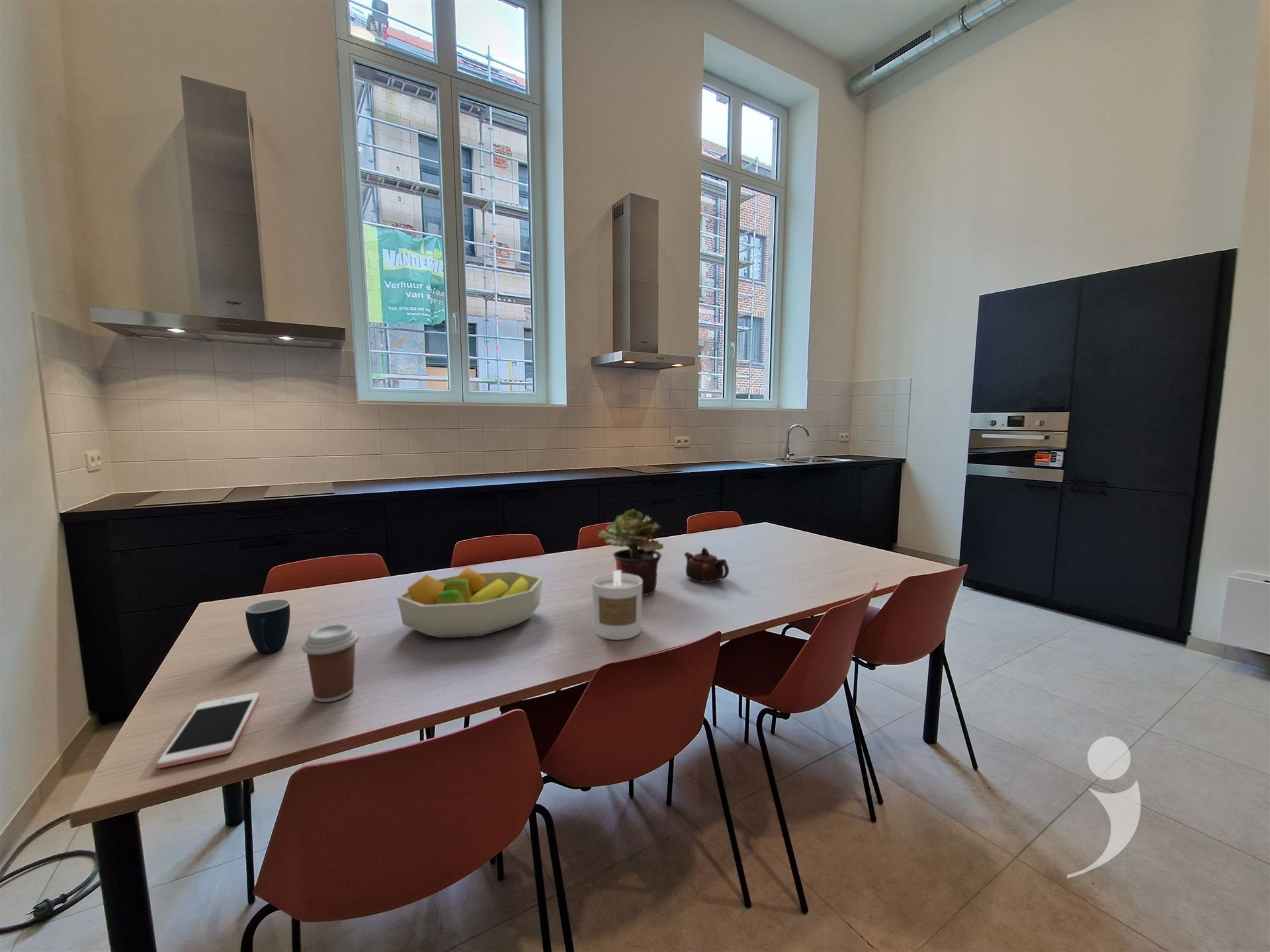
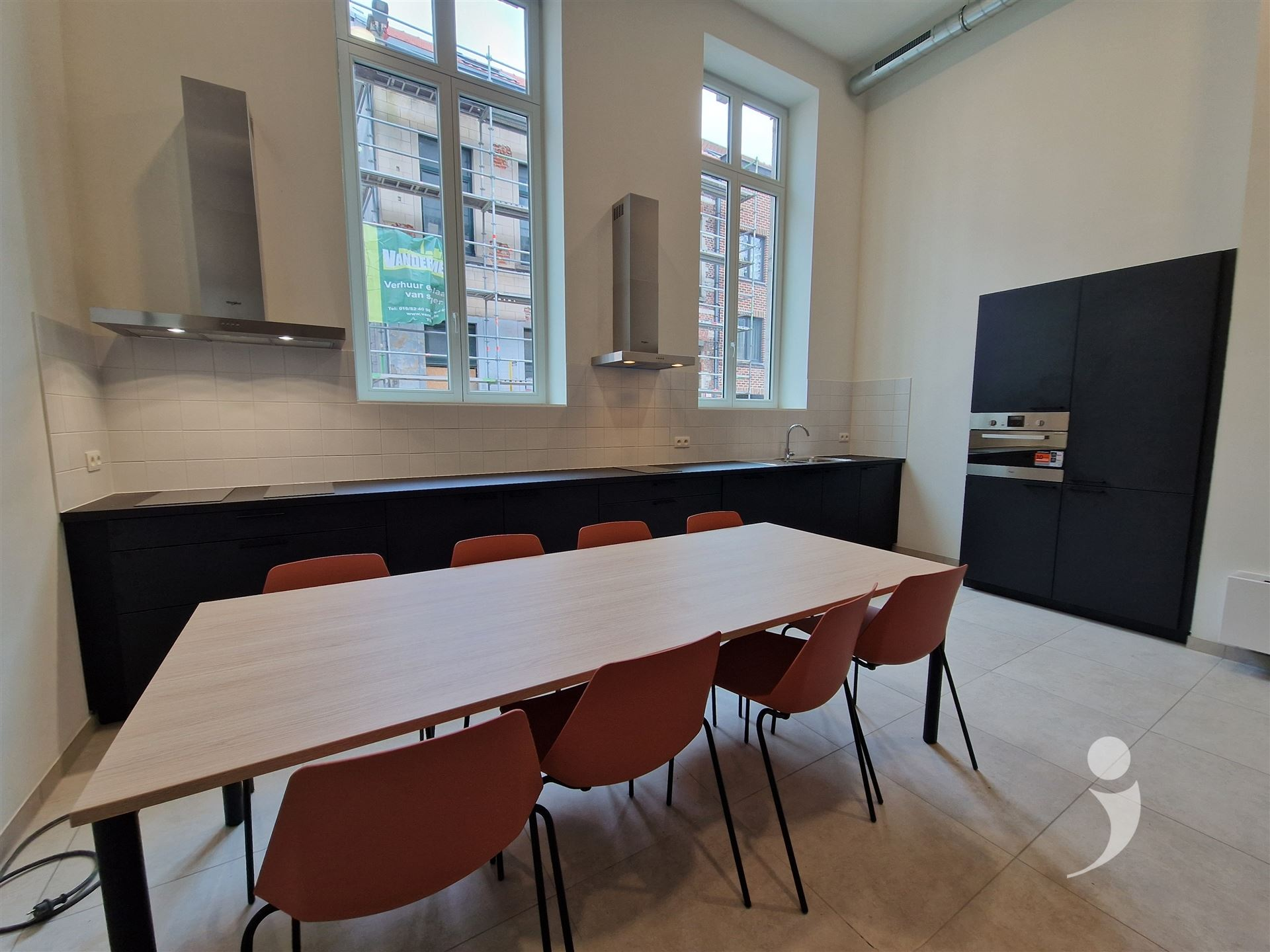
- candle (617, 600)
- mug (267, 630)
- fruit bowl (474, 596)
- cell phone (214, 726)
- potted plant (630, 550)
- teapot (705, 563)
- coffee cup (332, 662)
